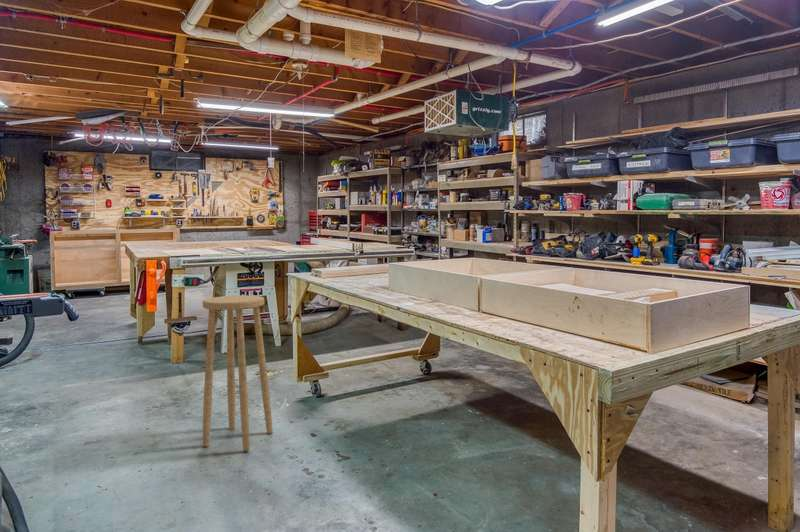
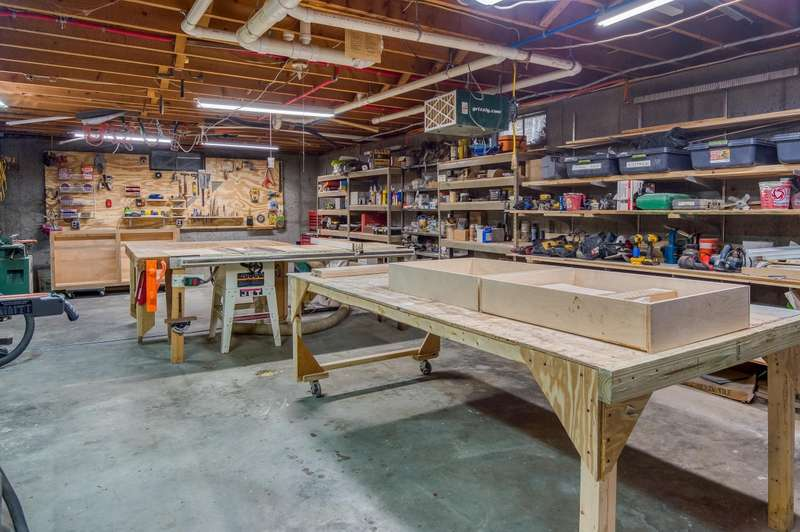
- stool (234, 369)
